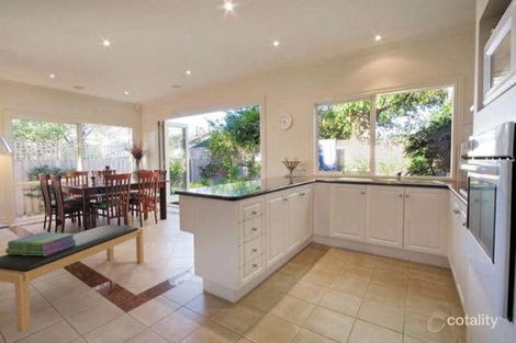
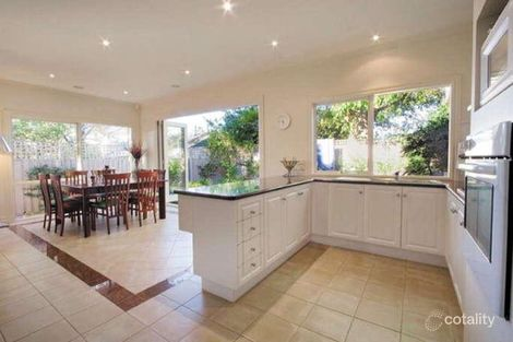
- bench (76, 261)
- stack of books (43, 242)
